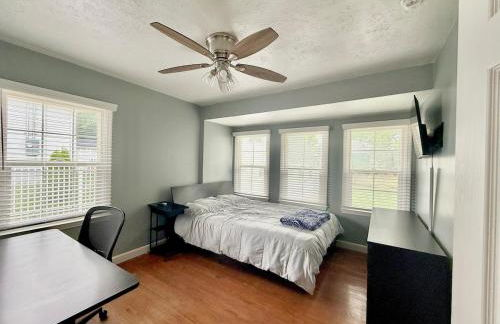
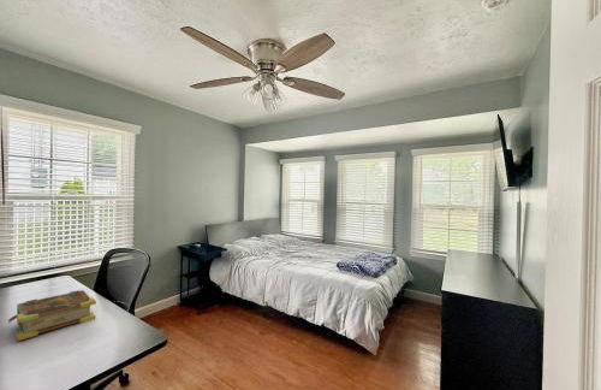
+ book (55, 309)
